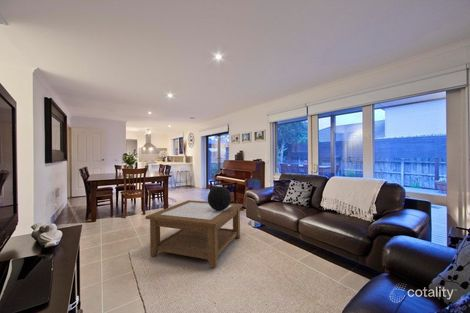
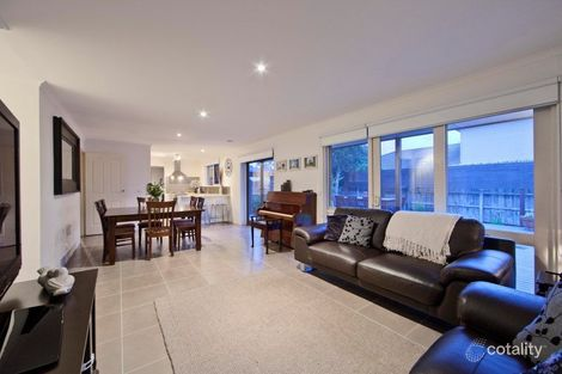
- coffee table (199, 227)
- decorative sphere (219, 198)
